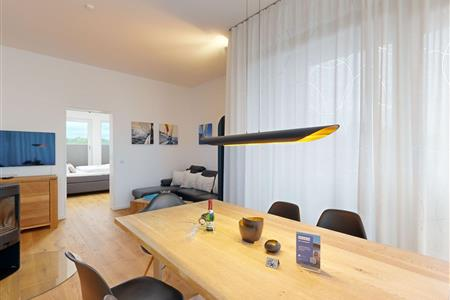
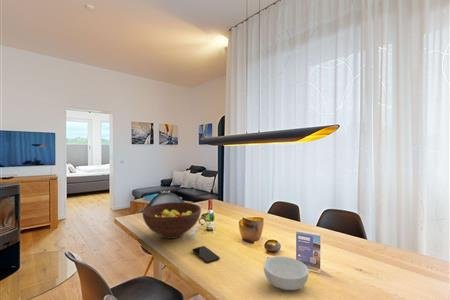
+ fruit bowl (172, 222)
+ smartphone (205, 253)
+ cereal bowl (285, 275)
